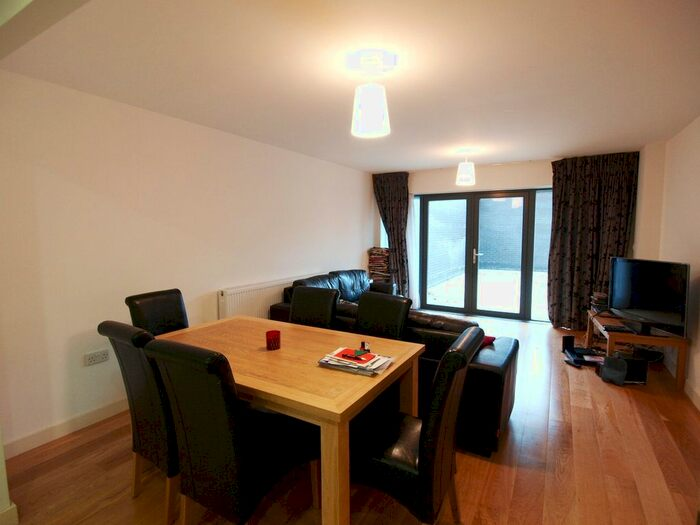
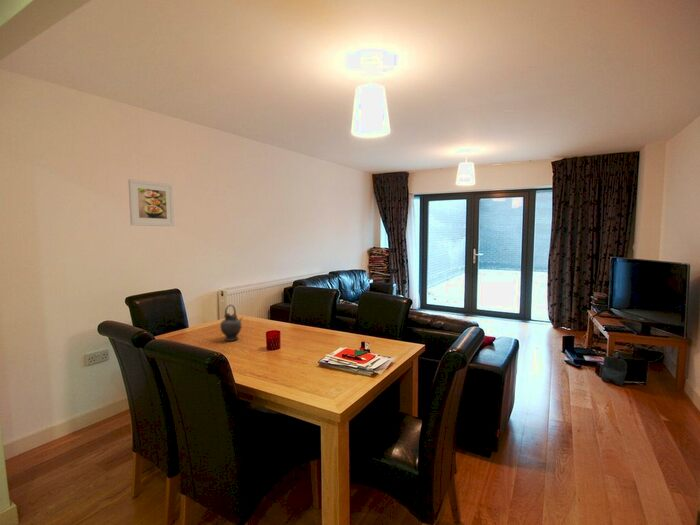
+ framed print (152, 204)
+ teapot (232, 321)
